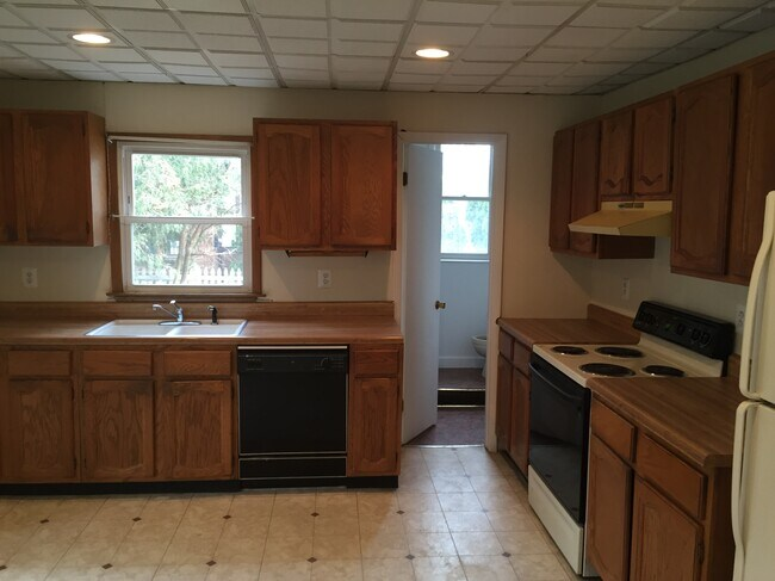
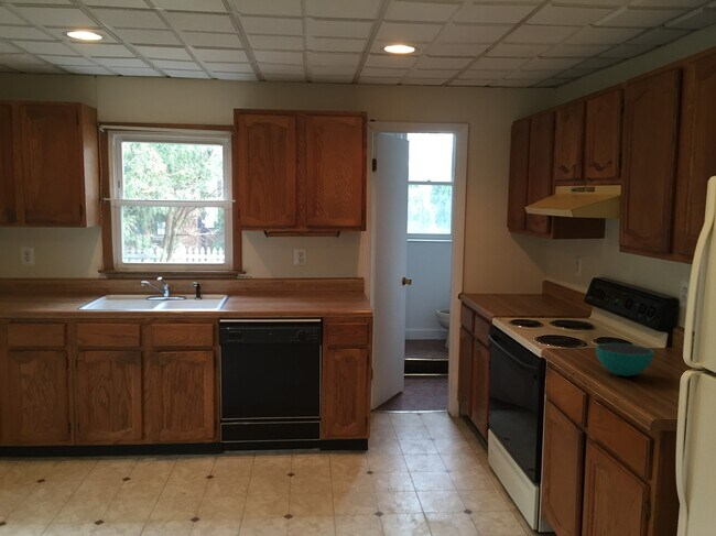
+ bowl (623, 361)
